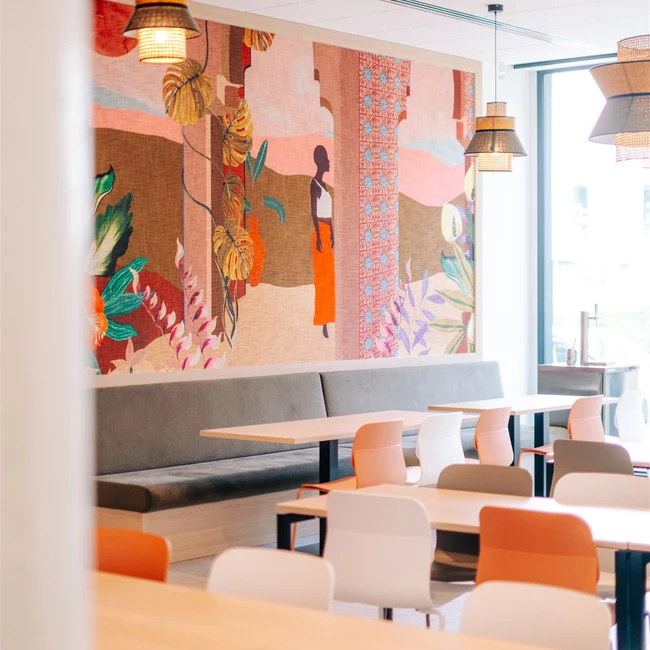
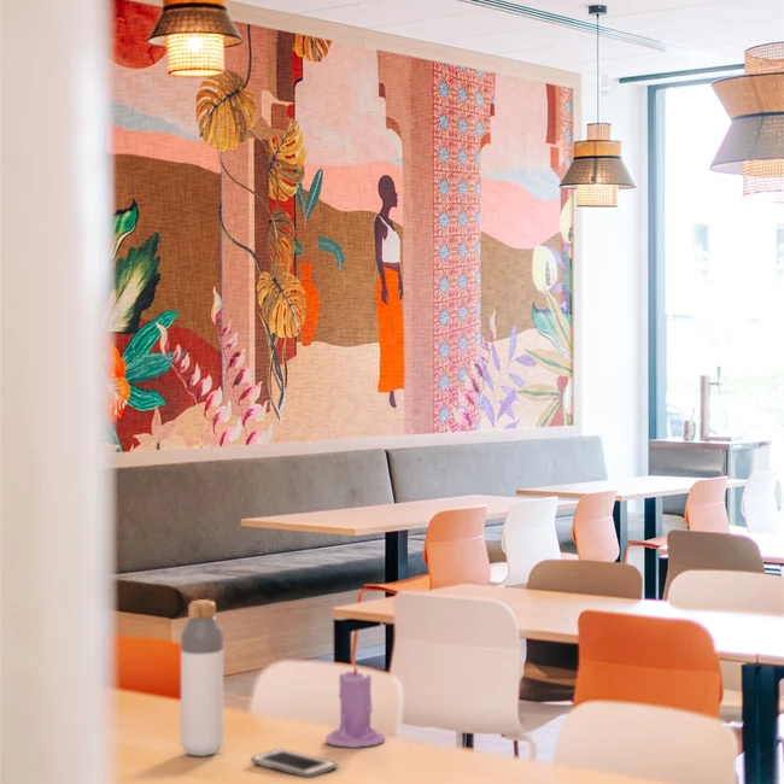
+ candle (353, 701)
+ cell phone (293, 762)
+ bottle (201, 677)
